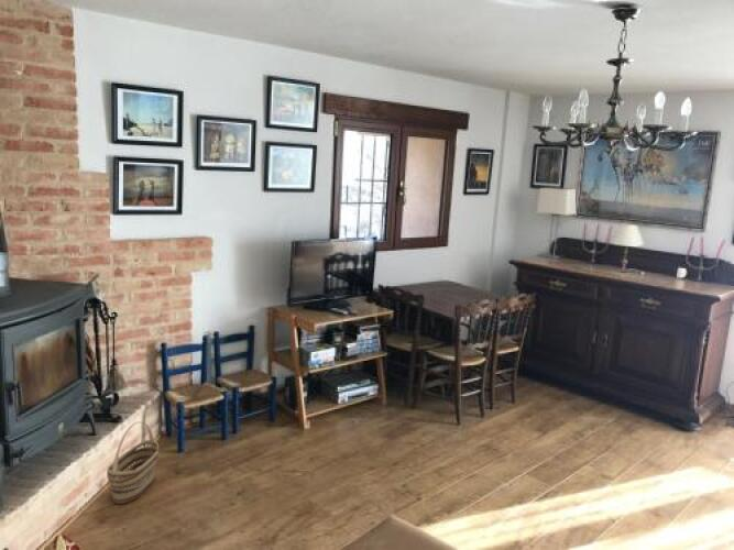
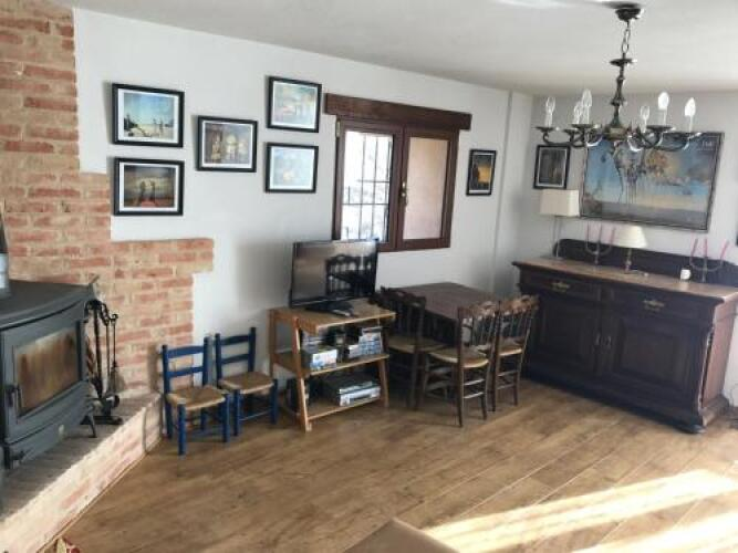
- basket (133, 457)
